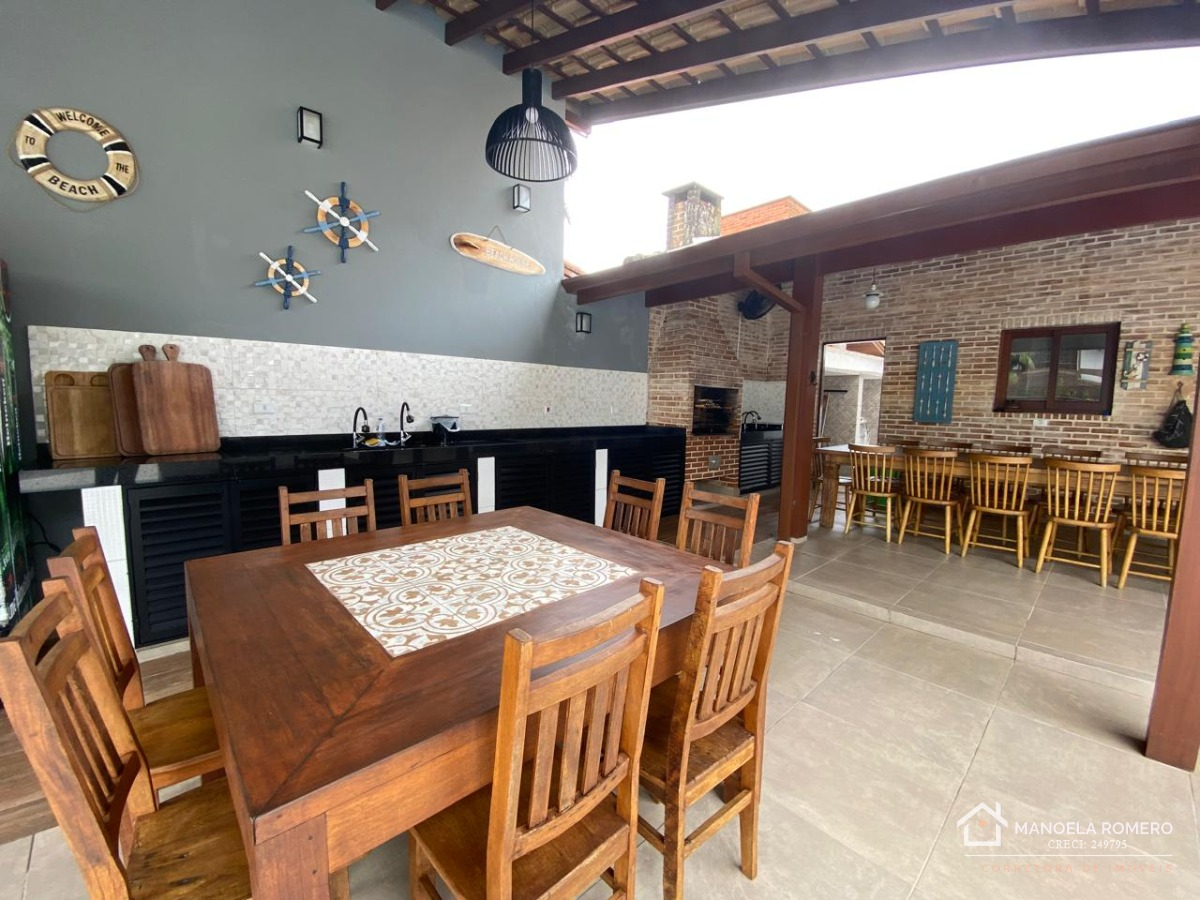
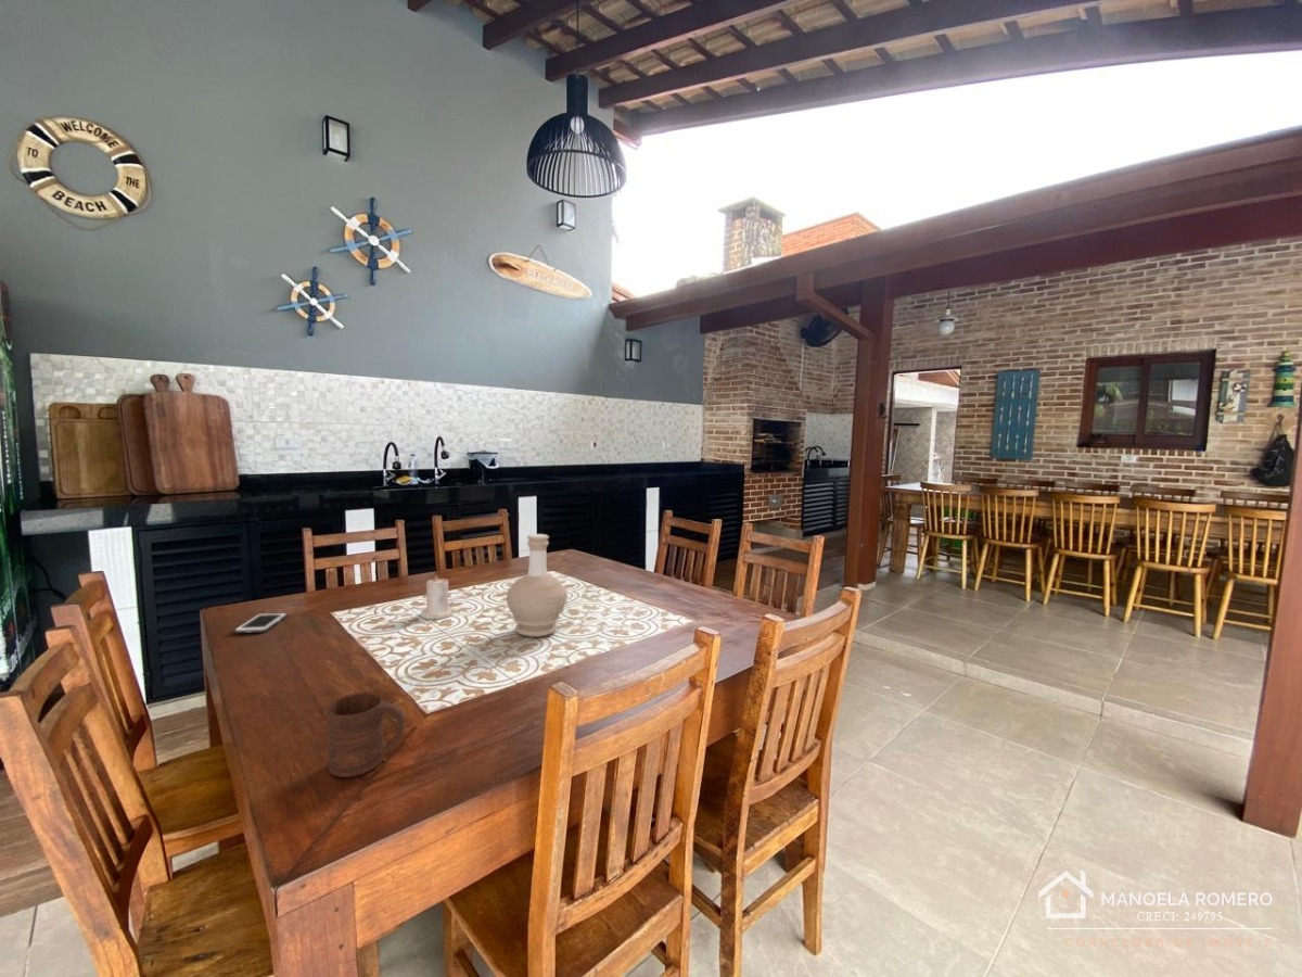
+ bottle (537, 583)
+ candle (437, 595)
+ cell phone (261, 622)
+ cup (365, 732)
